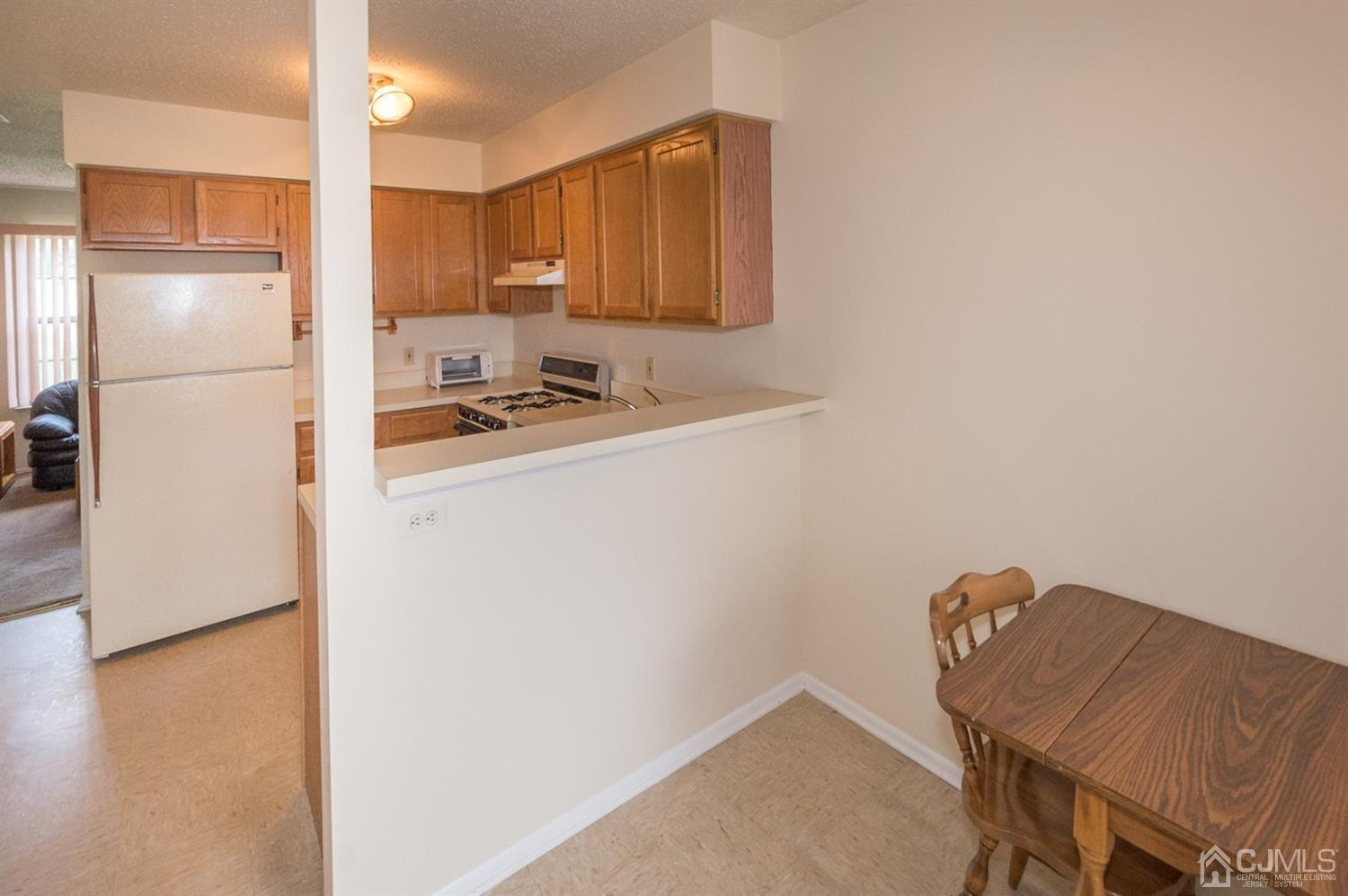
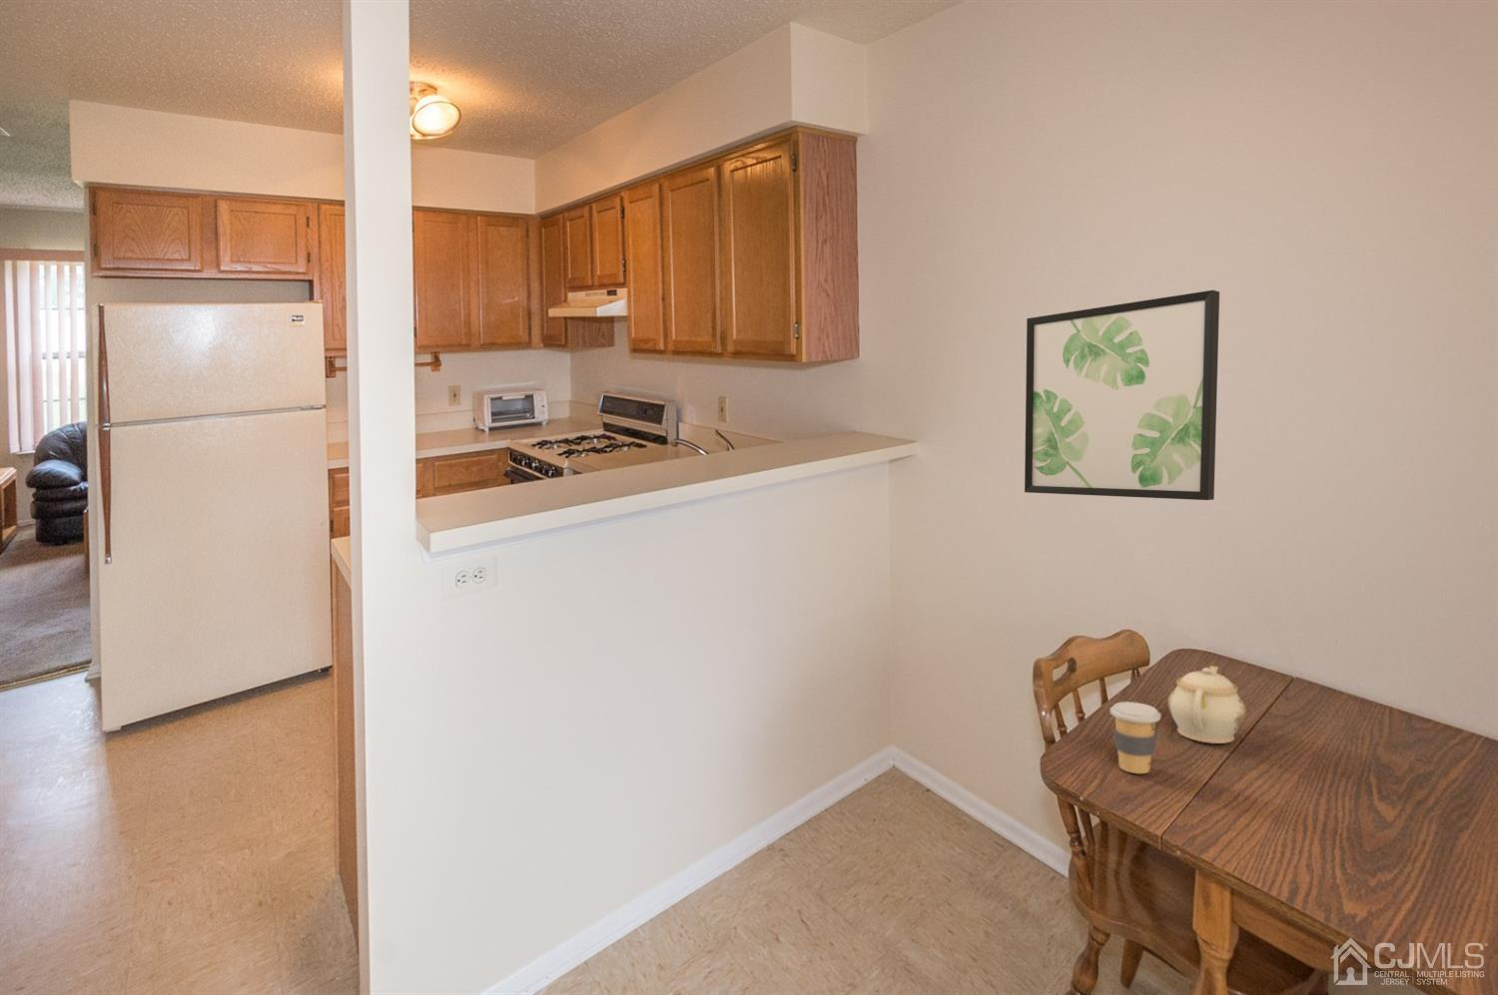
+ teapot (1206, 702)
+ wall art (1112, 401)
+ coffee cup (1135, 737)
